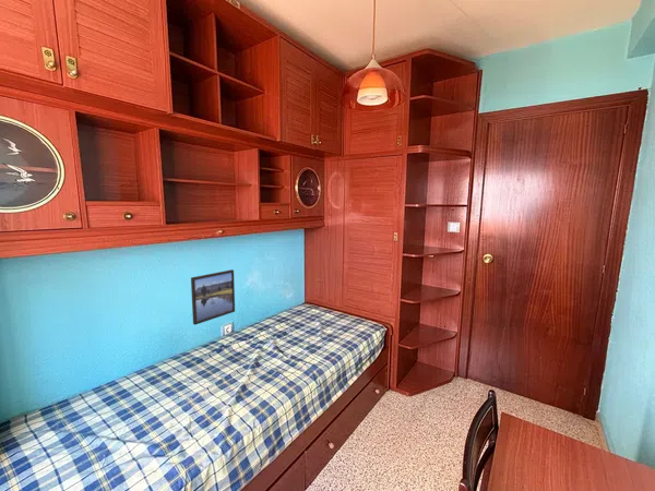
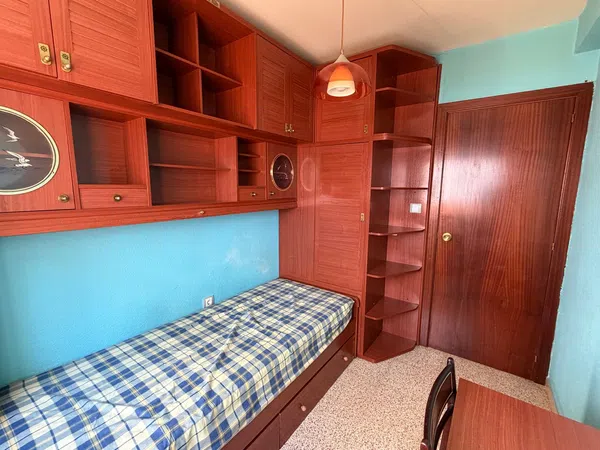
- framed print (214, 296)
